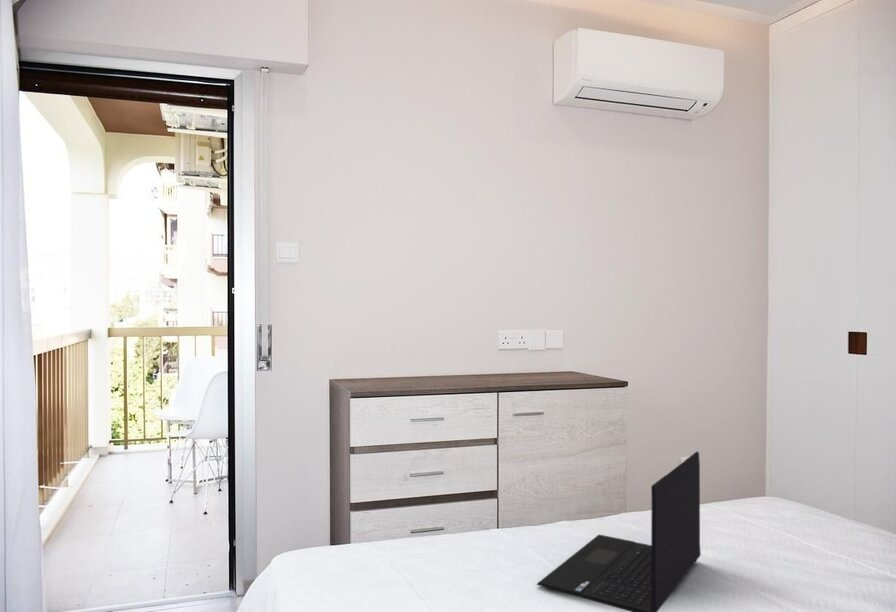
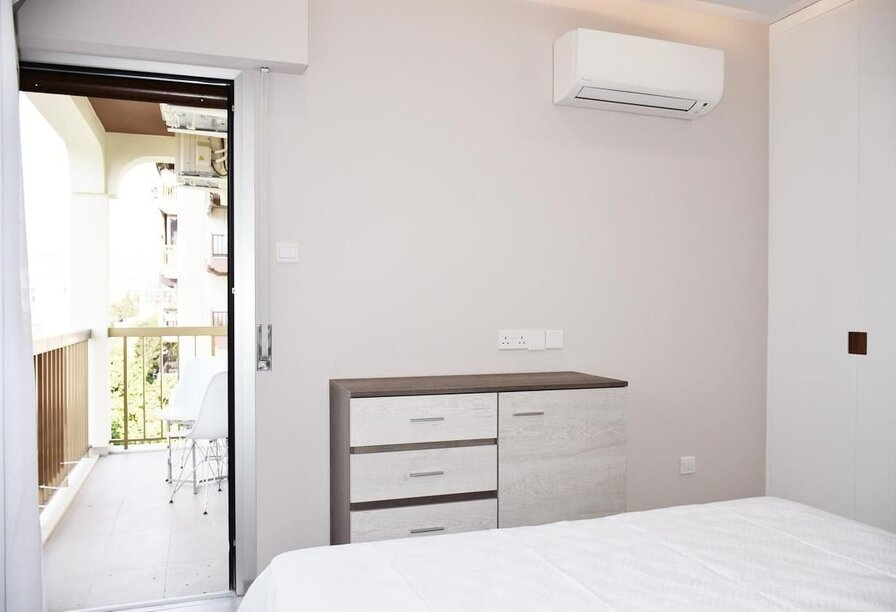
- laptop (618, 538)
